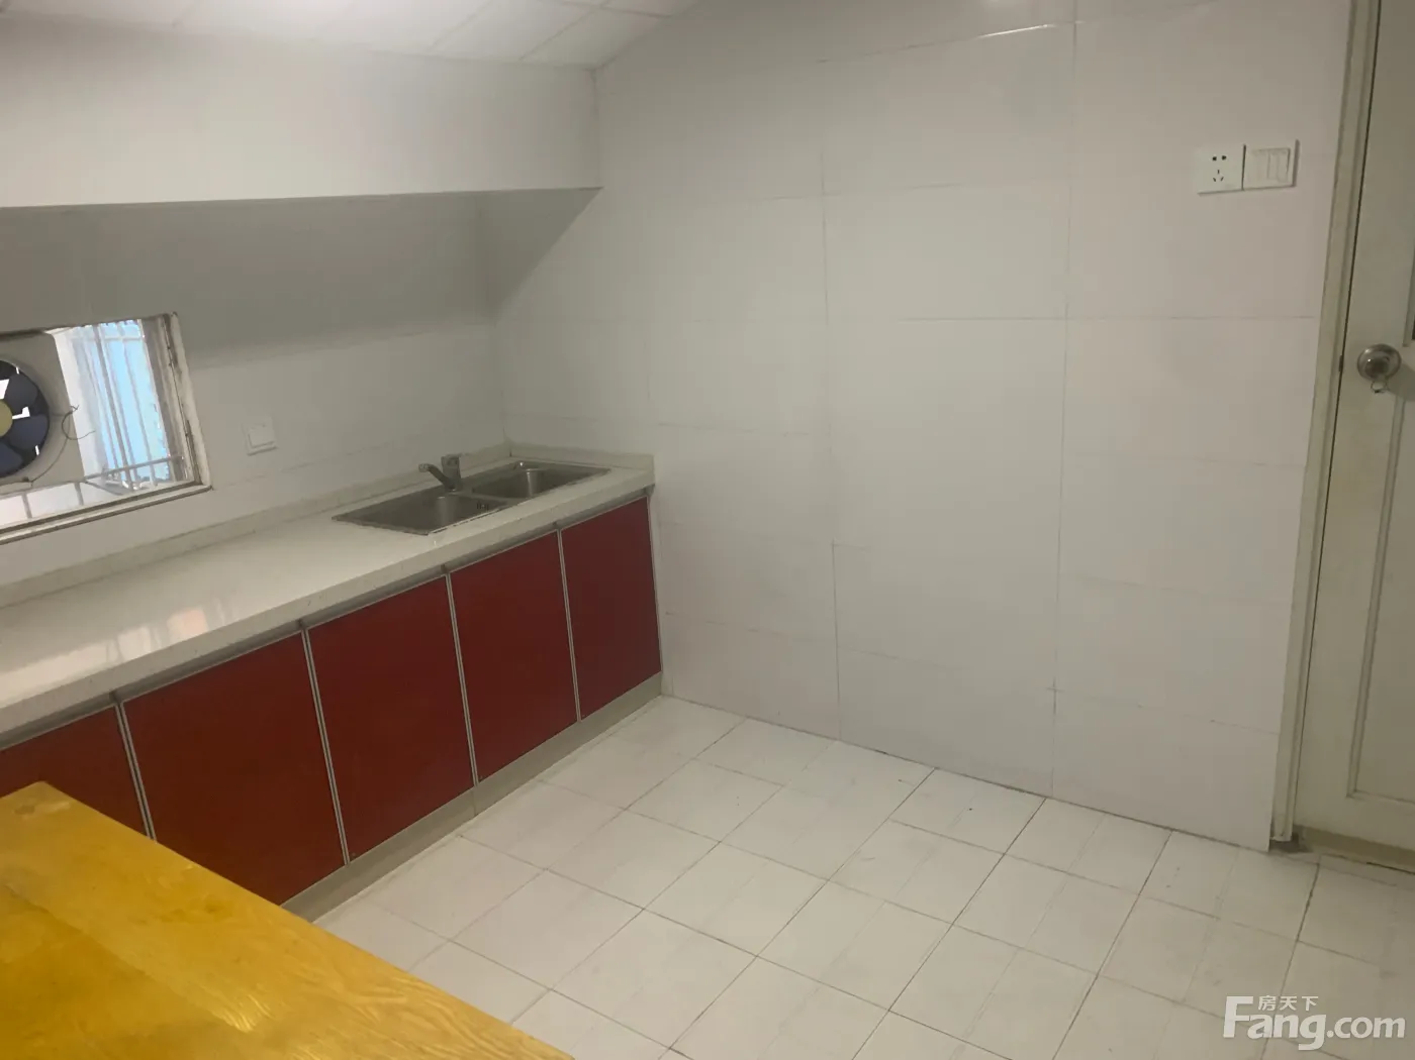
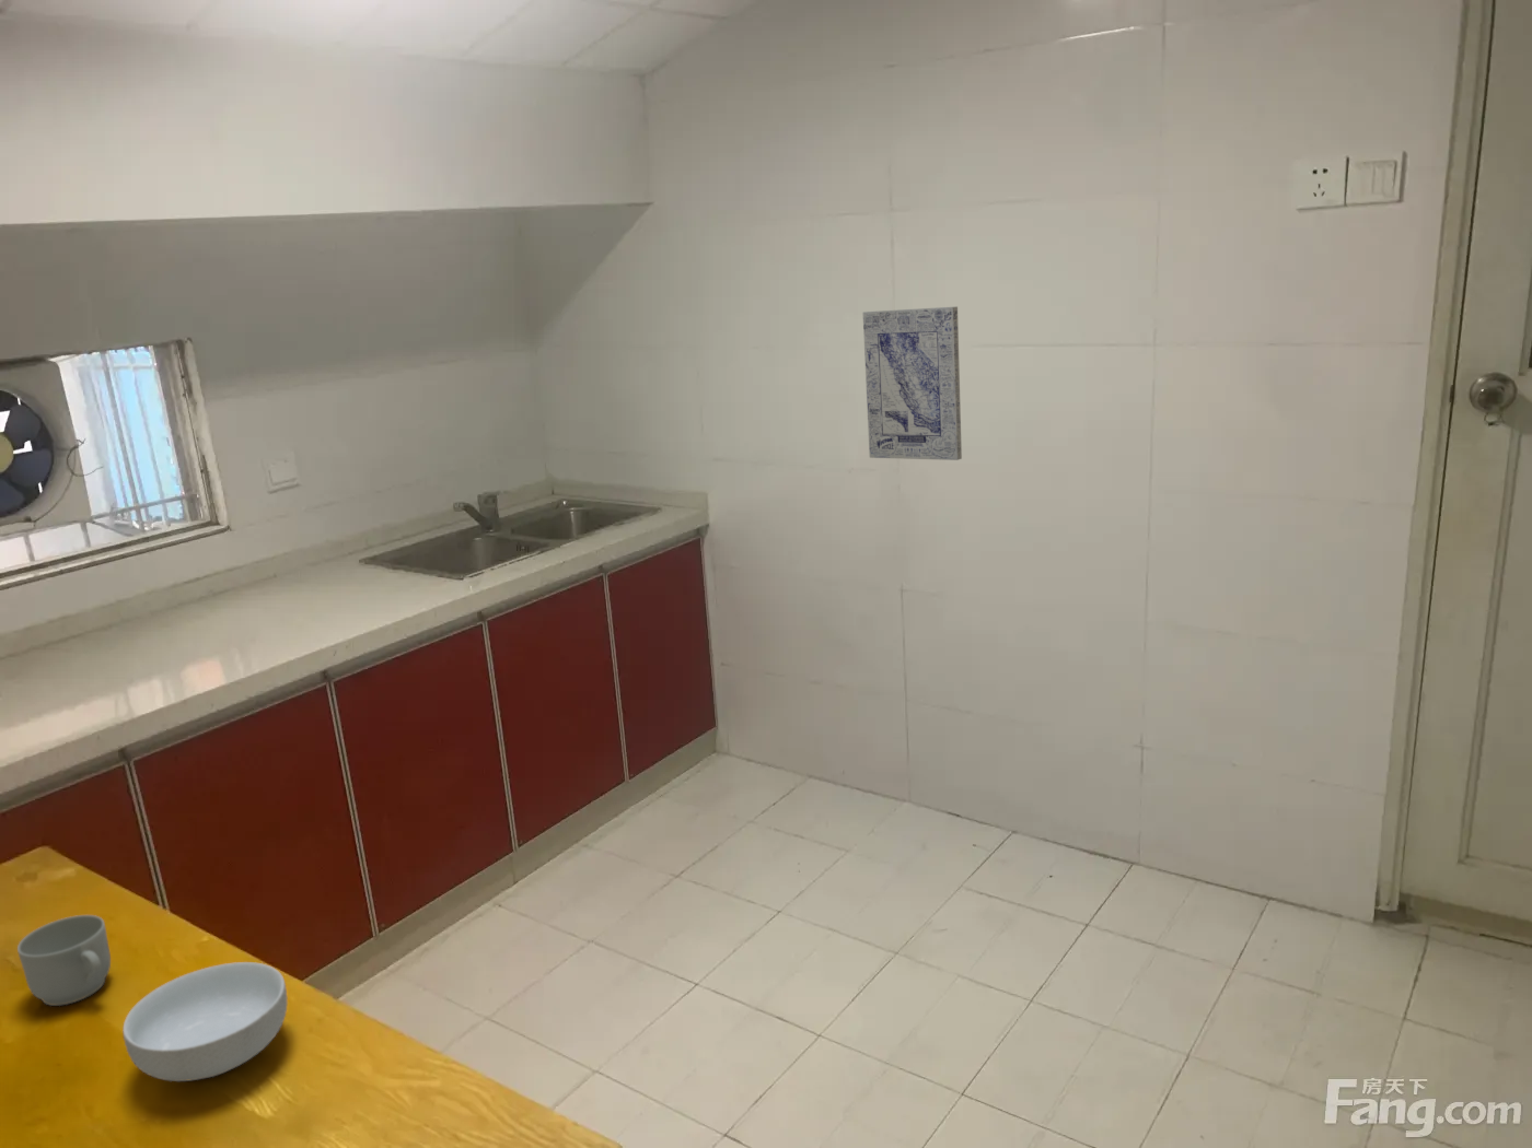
+ cereal bowl (210, 1029)
+ mug (74, 965)
+ wall art (912, 385)
